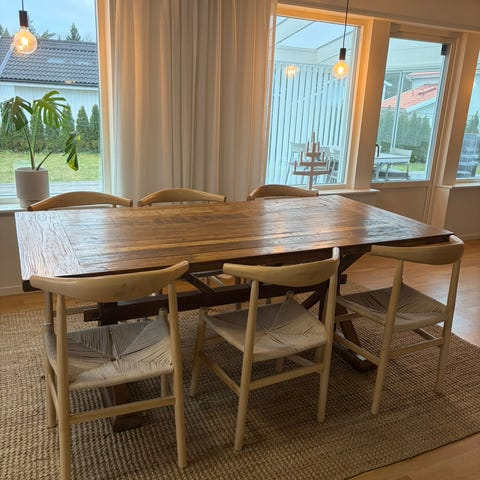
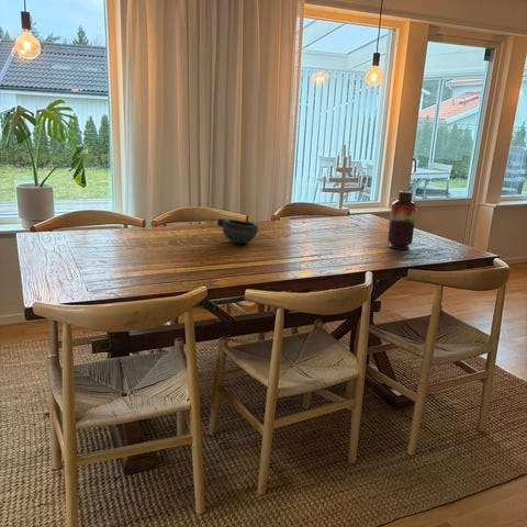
+ vase (402, 220)
+ bowl (237, 231)
